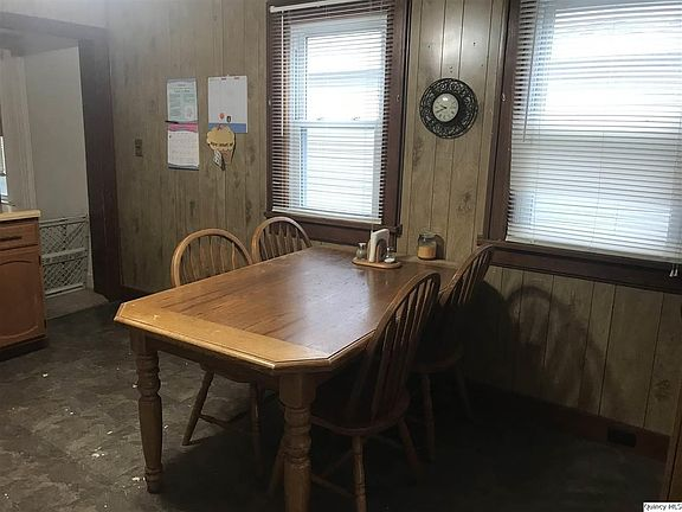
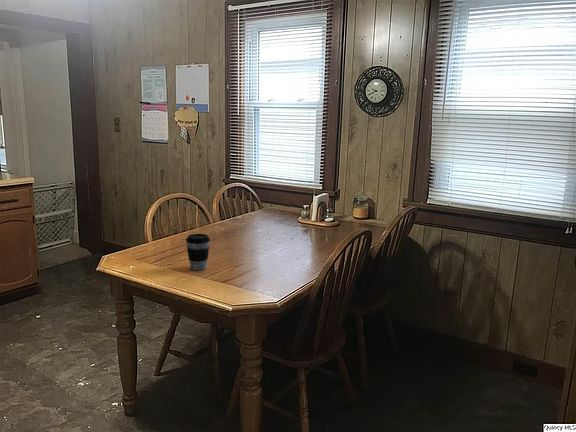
+ coffee cup (198, 252)
